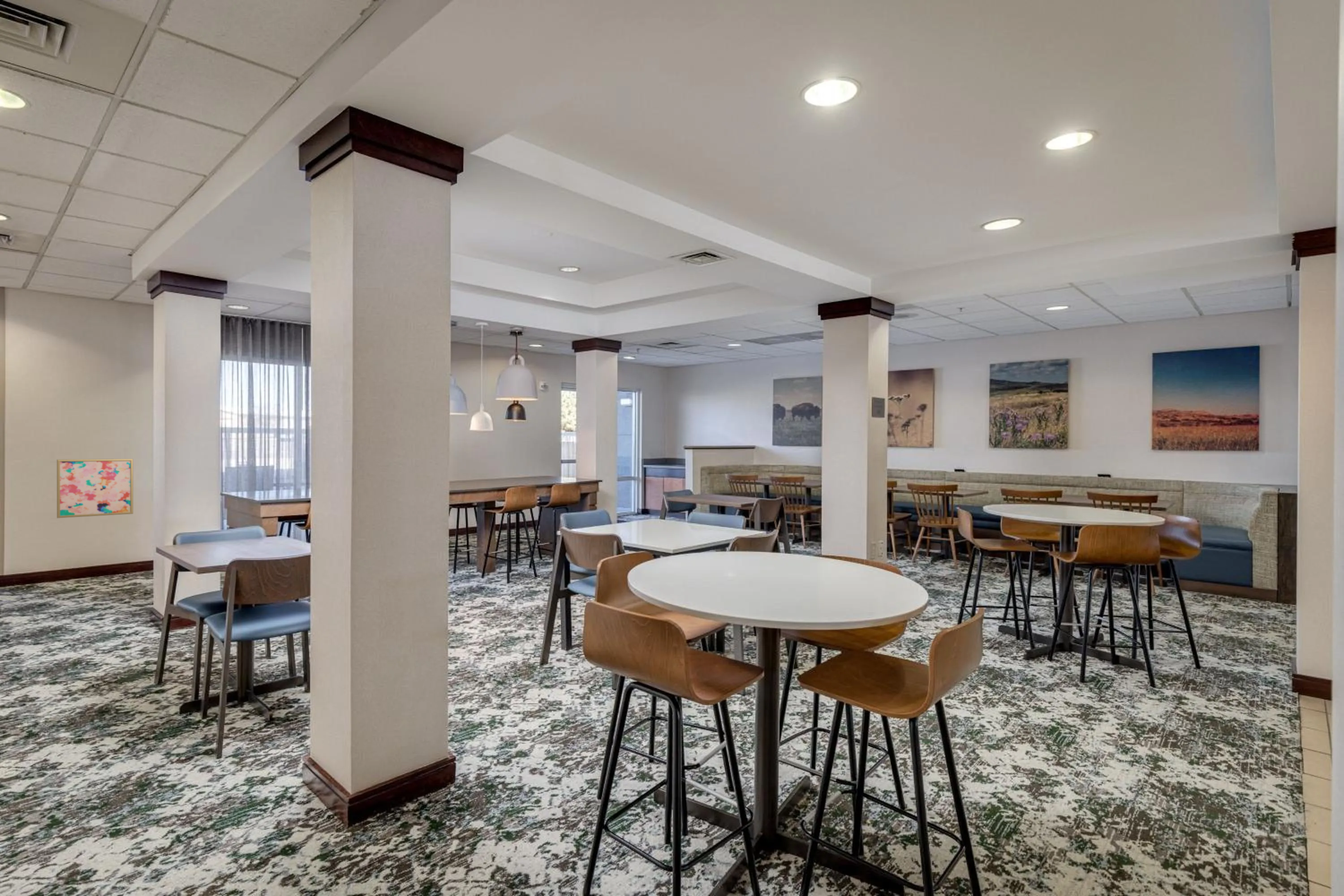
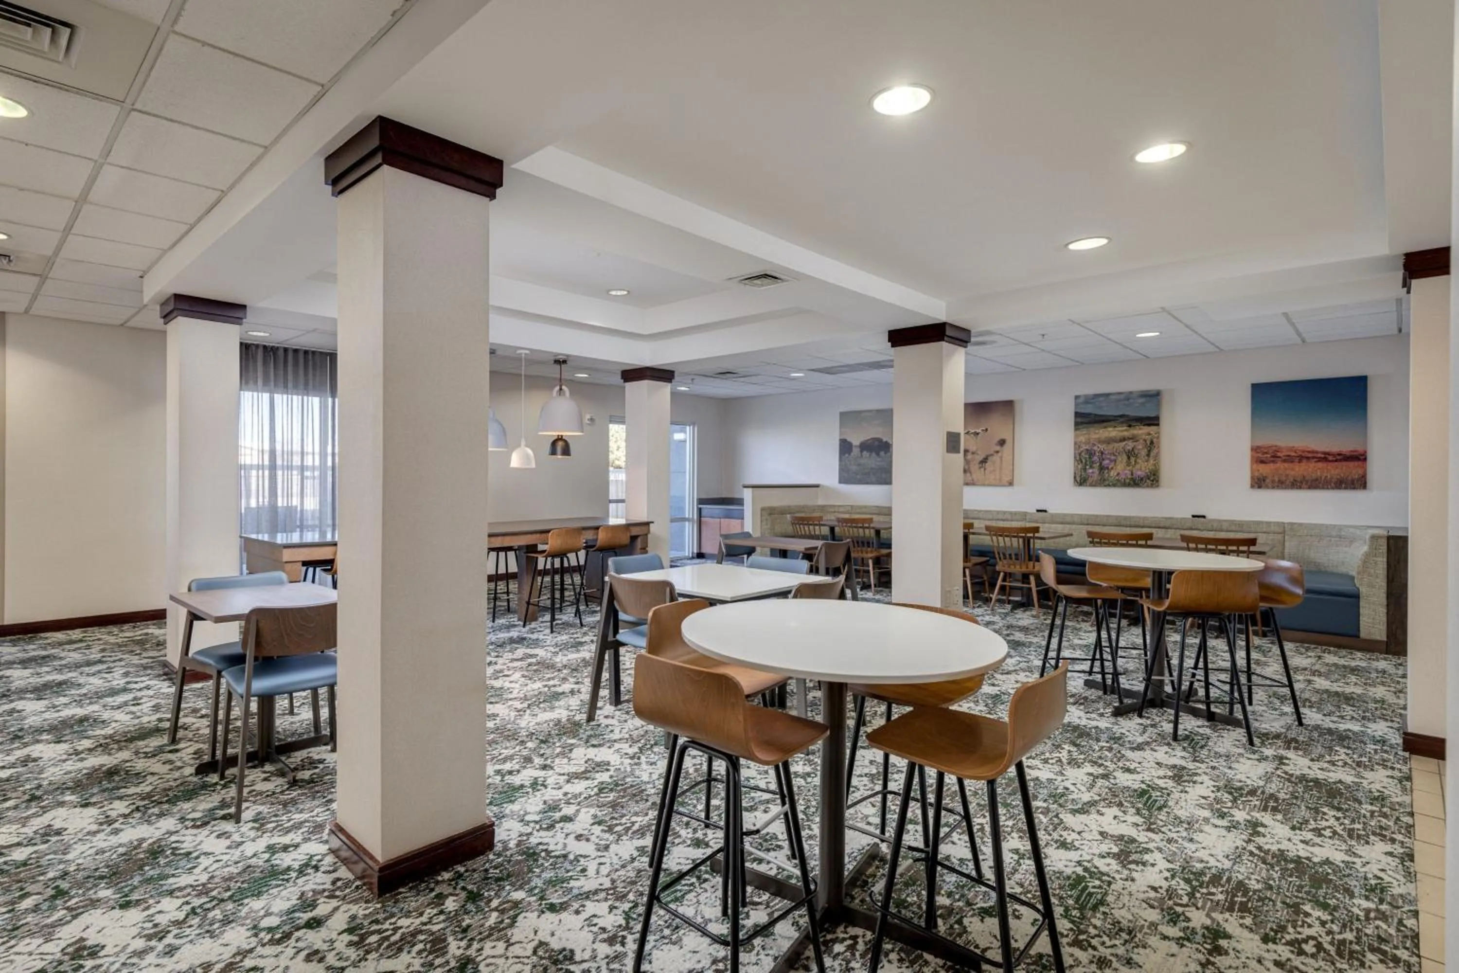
- wall art (96, 487)
